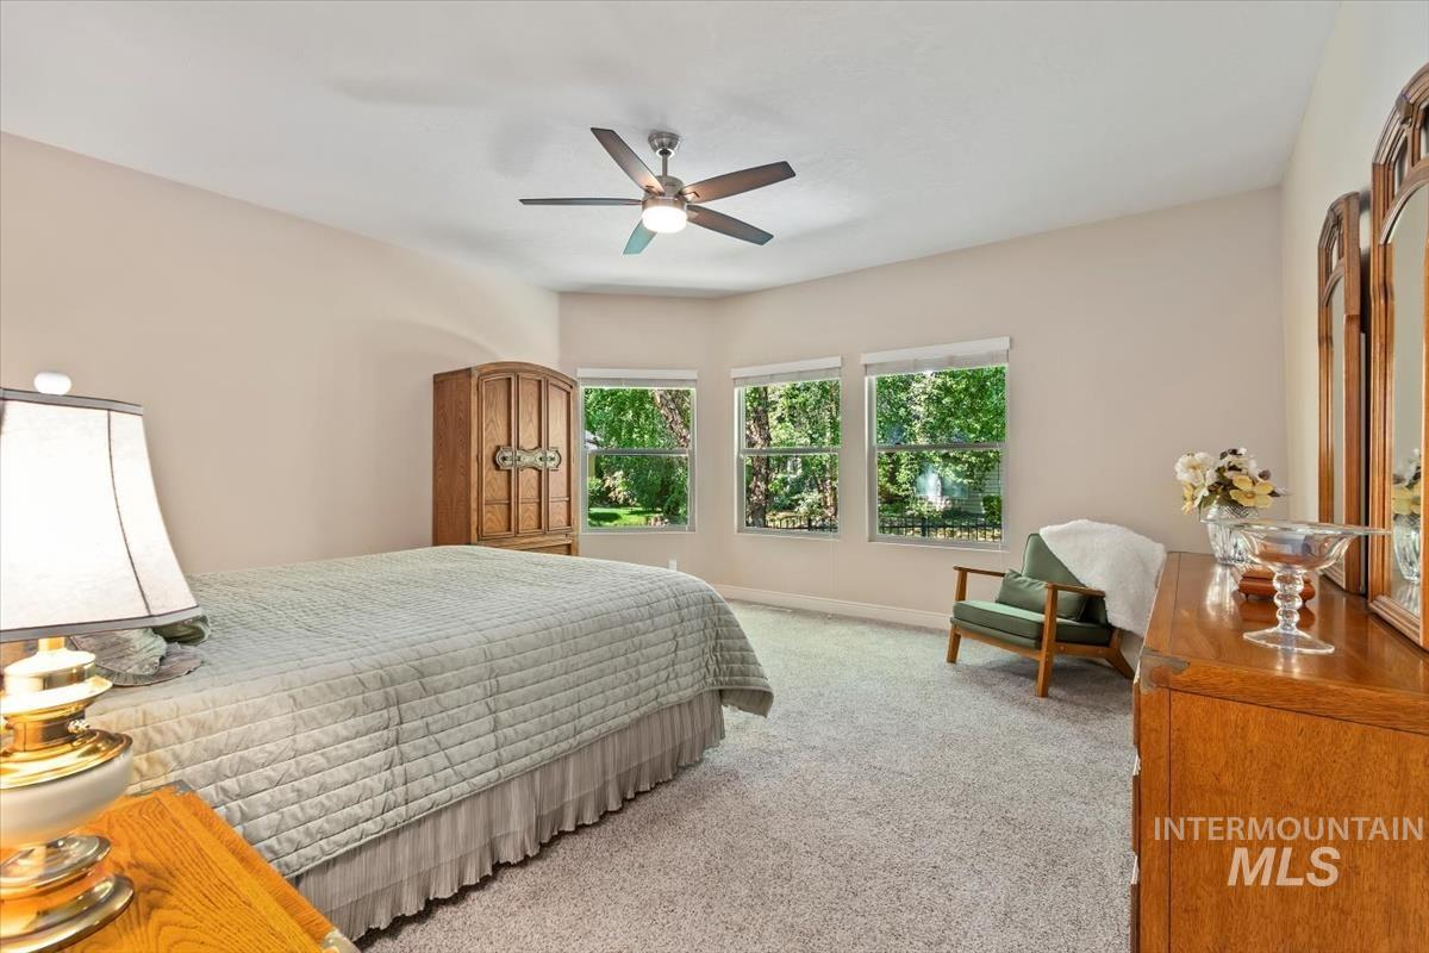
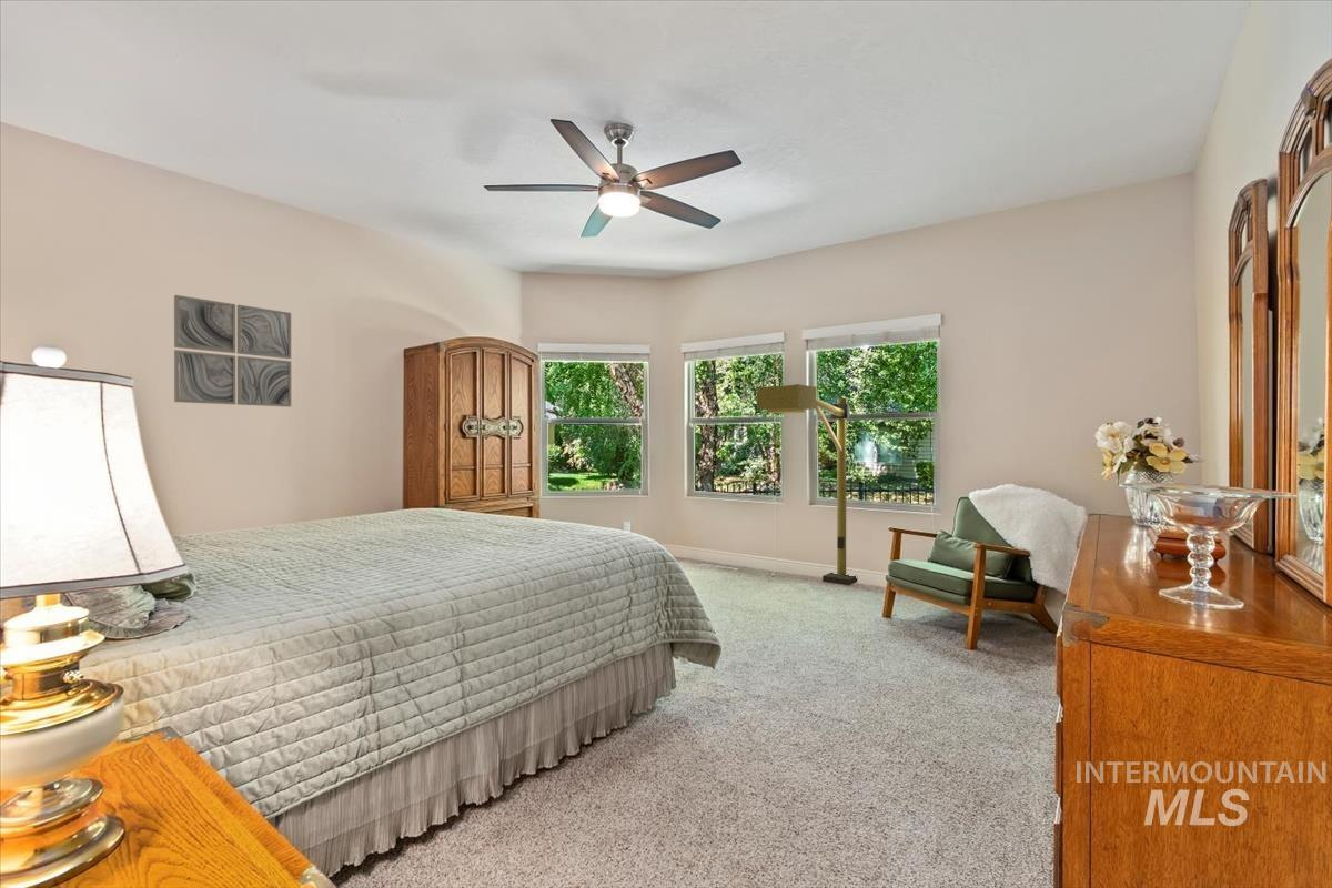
+ floor lamp (837, 491)
+ wall art (234, 355)
